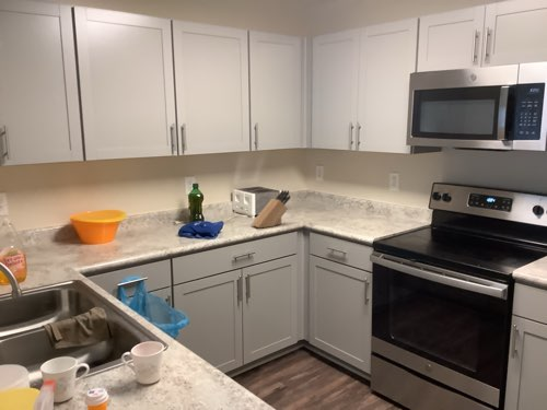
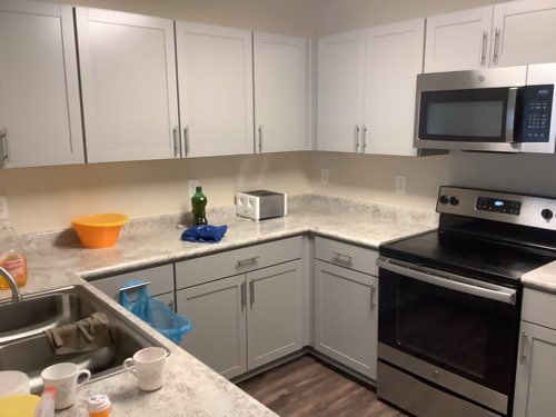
- knife block (271, 208)
